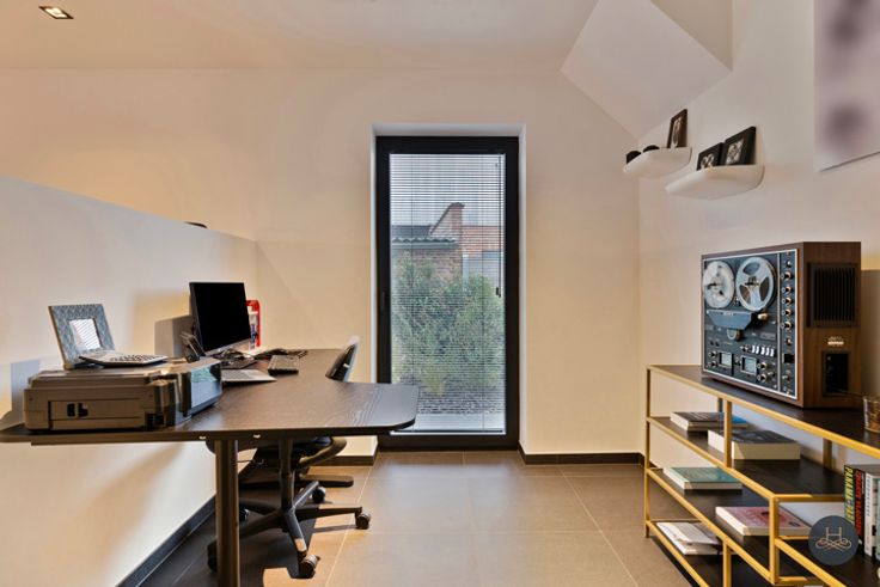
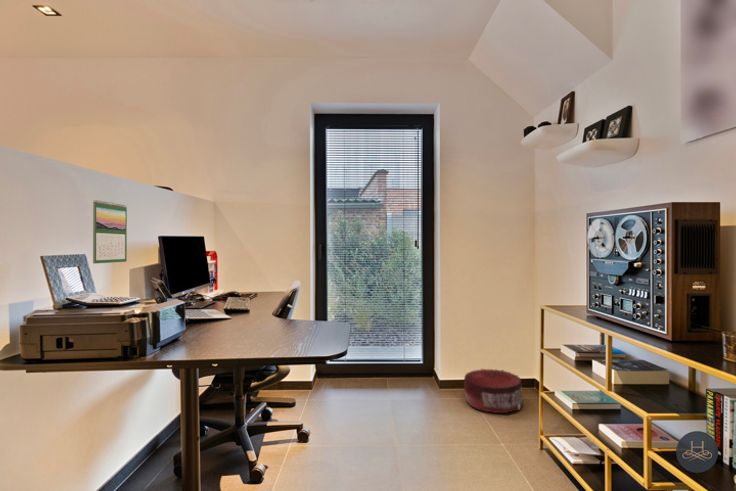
+ pouf (493, 388)
+ calendar (110, 232)
